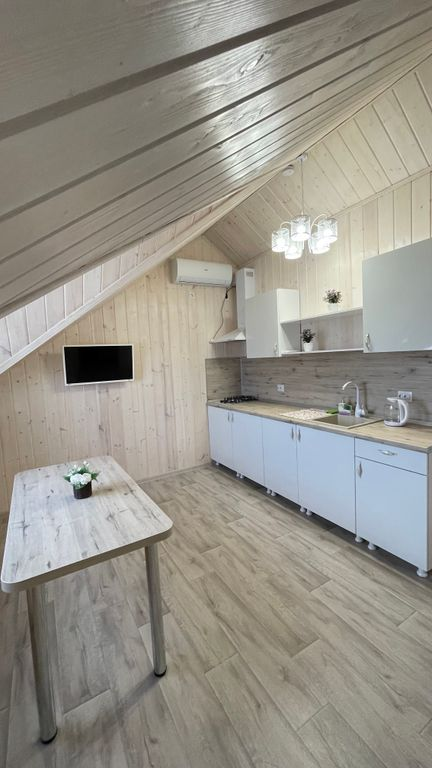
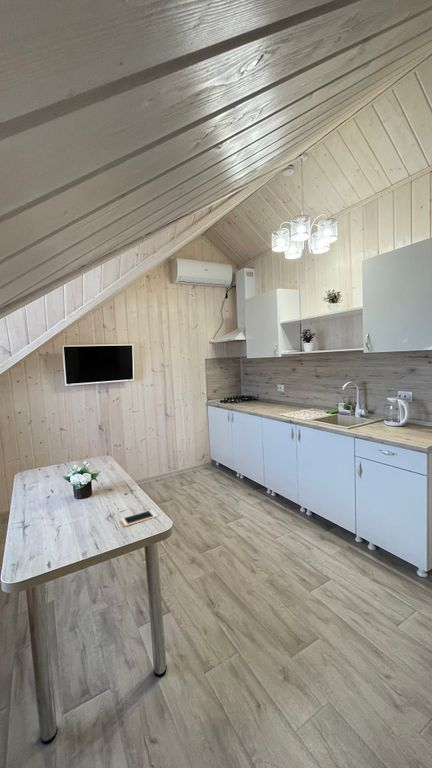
+ cell phone (139, 517)
